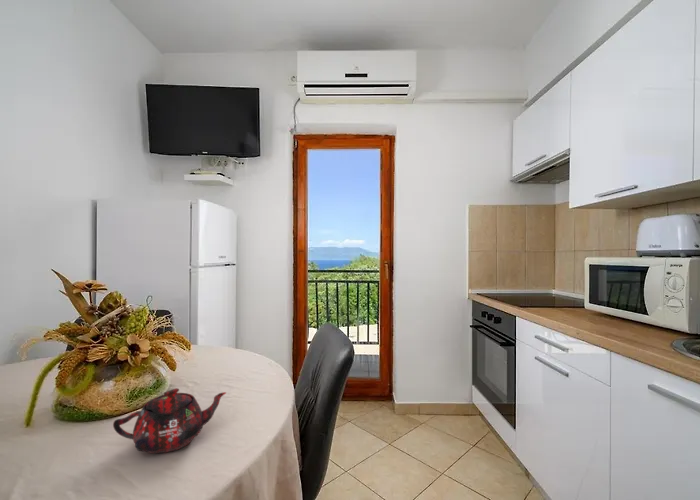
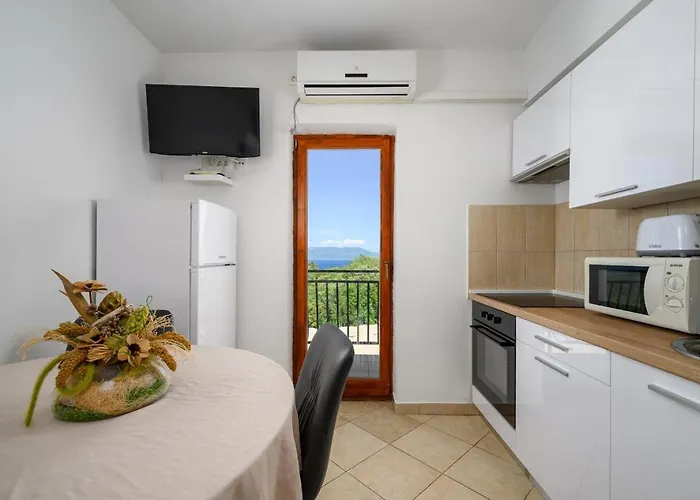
- teapot (173, 414)
